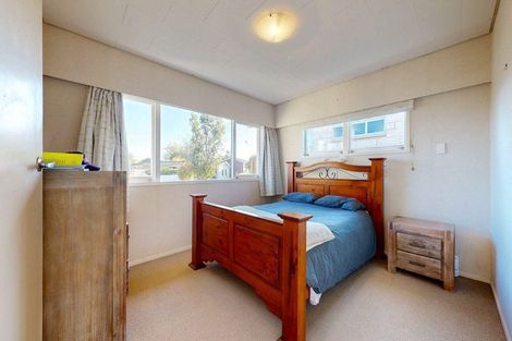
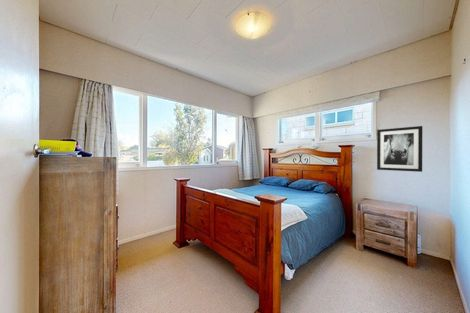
+ wall art (398, 149)
